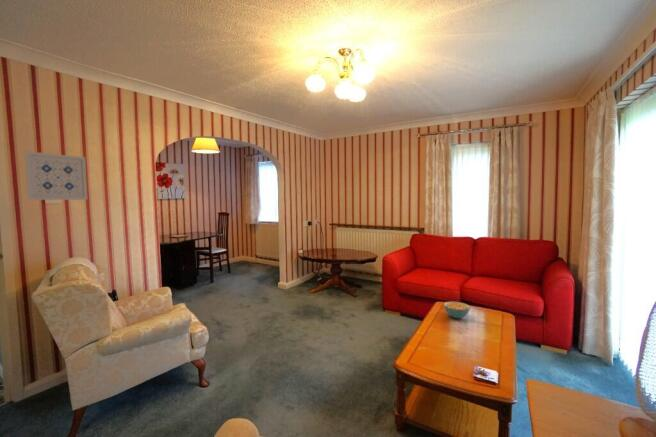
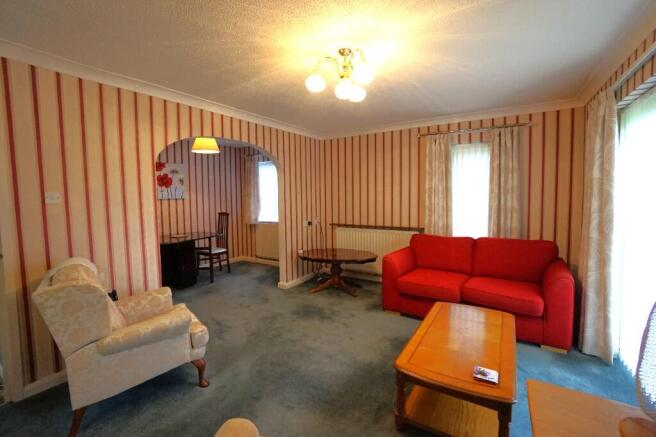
- wall art (58, 177)
- cereal bowl (456, 311)
